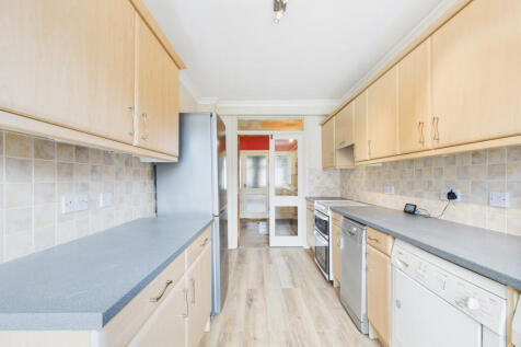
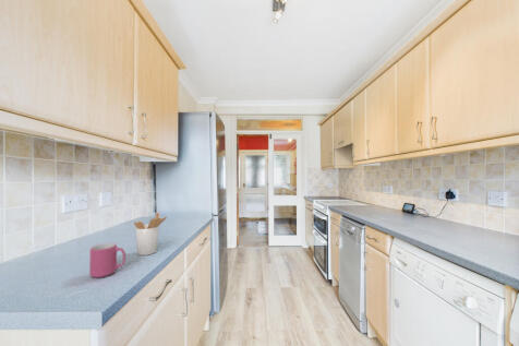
+ mug (108, 259)
+ utensil holder (150, 234)
